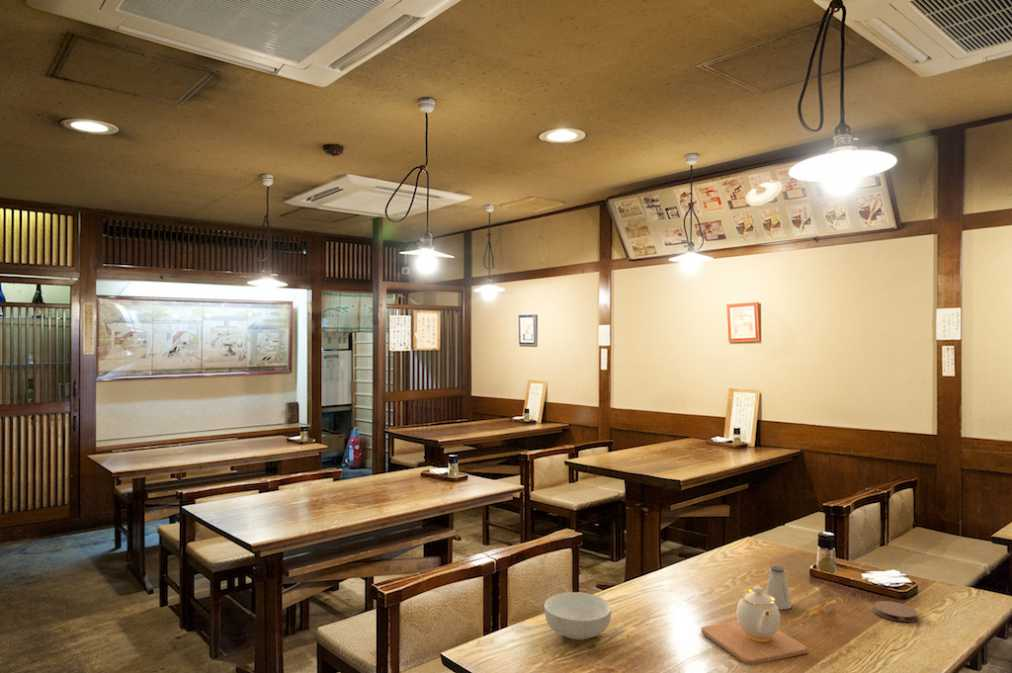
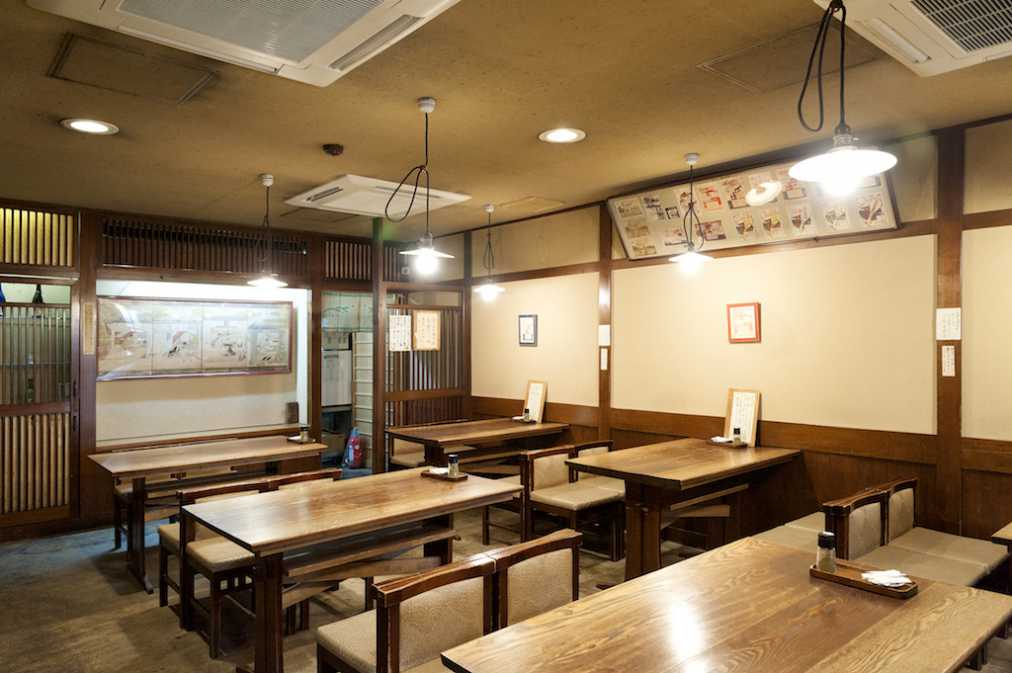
- teapot (752, 614)
- cereal bowl (577, 618)
- coaster (895, 611)
- saltshaker (777, 585)
